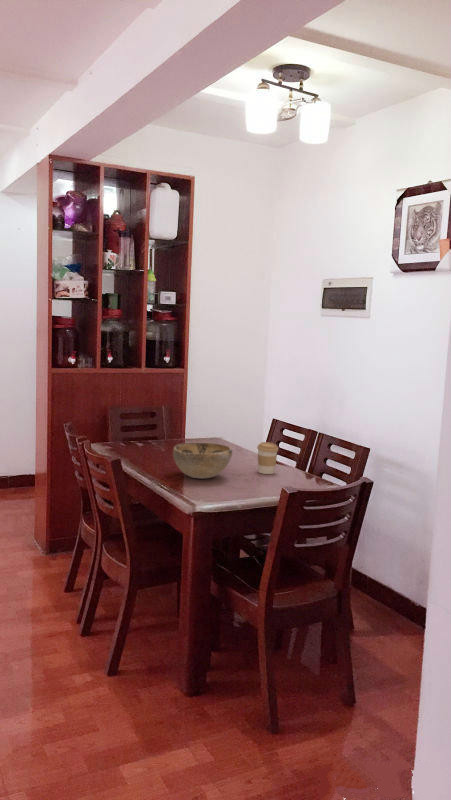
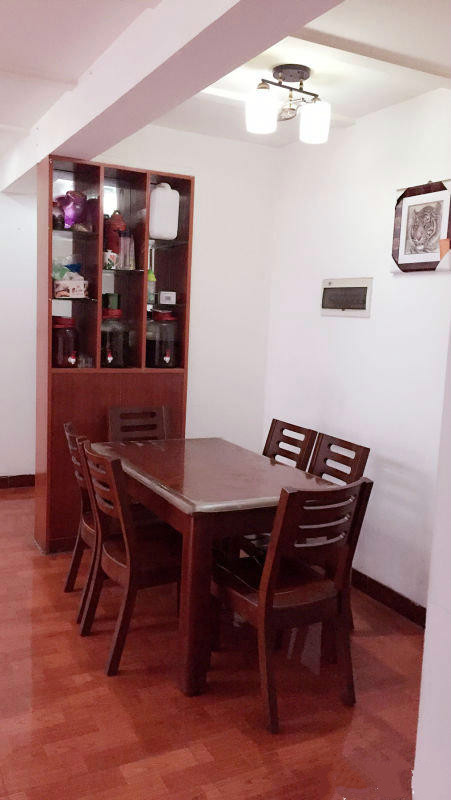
- coffee cup (267, 457)
- decorative bowl (202, 462)
